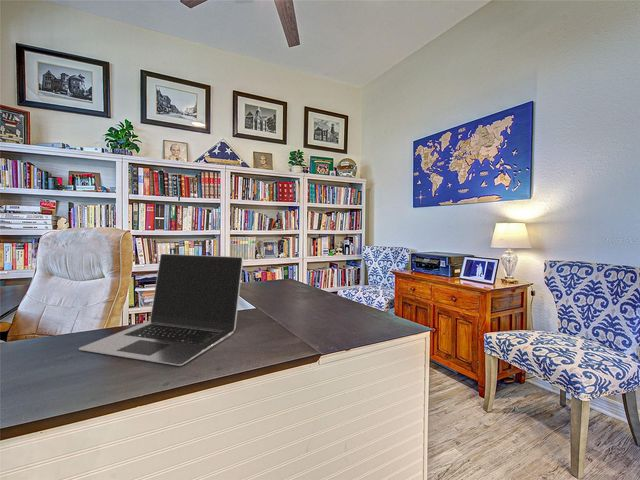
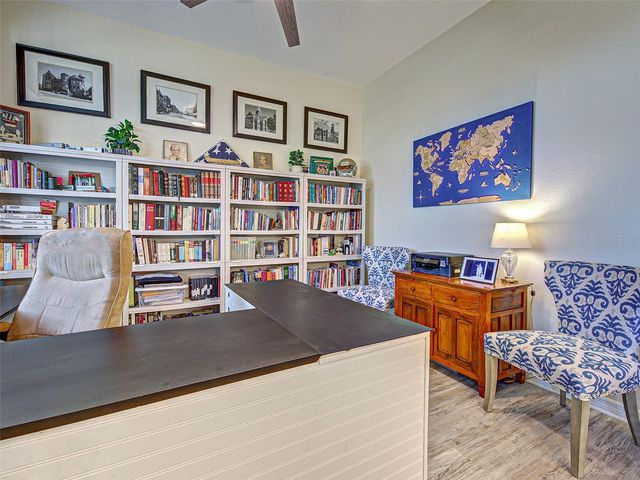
- laptop (169, 298)
